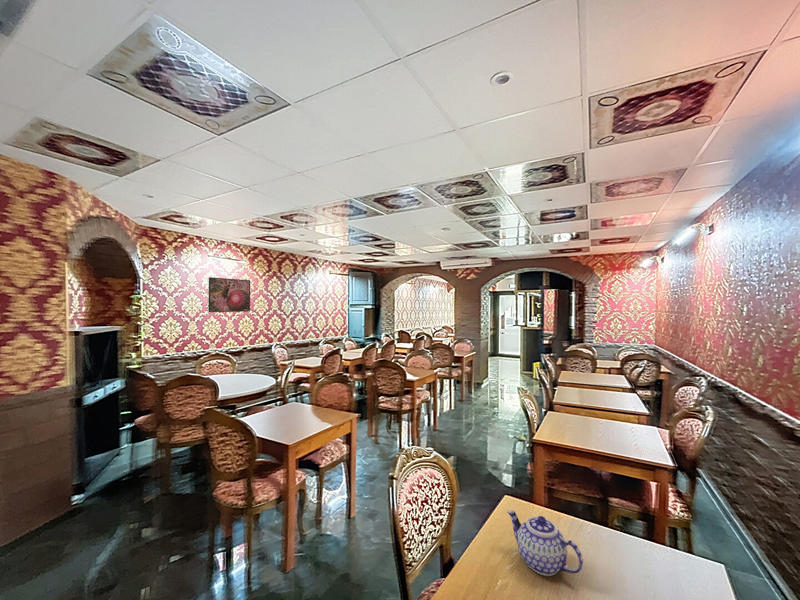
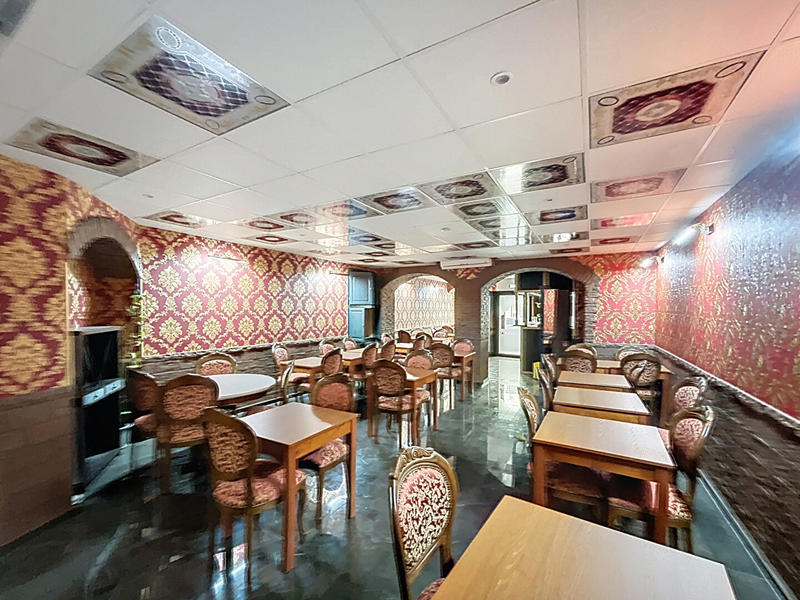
- teapot (541, 540)
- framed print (230, 295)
